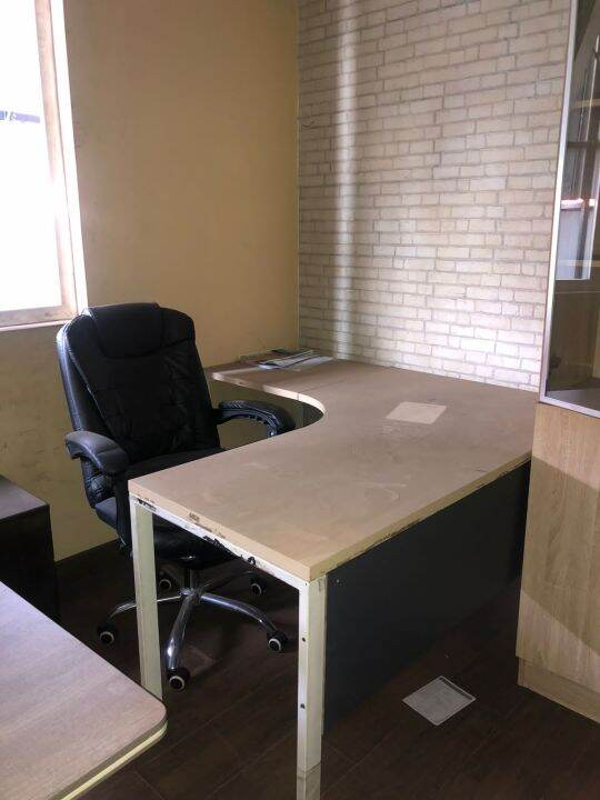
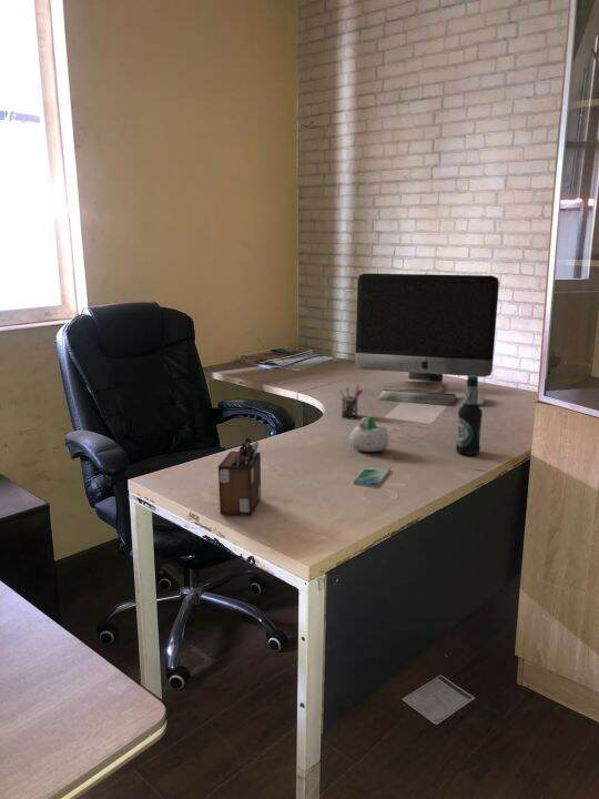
+ smartphone (372, 476)
+ bottle (469, 415)
+ computer monitor (422, 334)
+ desk organizer (240, 473)
+ pen holder (349, 401)
+ succulent planter (368, 433)
